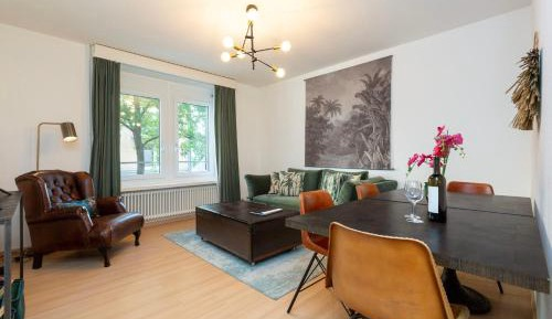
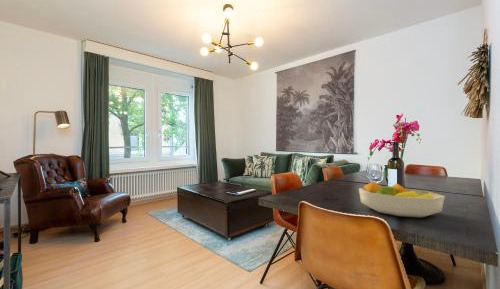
+ fruit bowl (398, 197)
